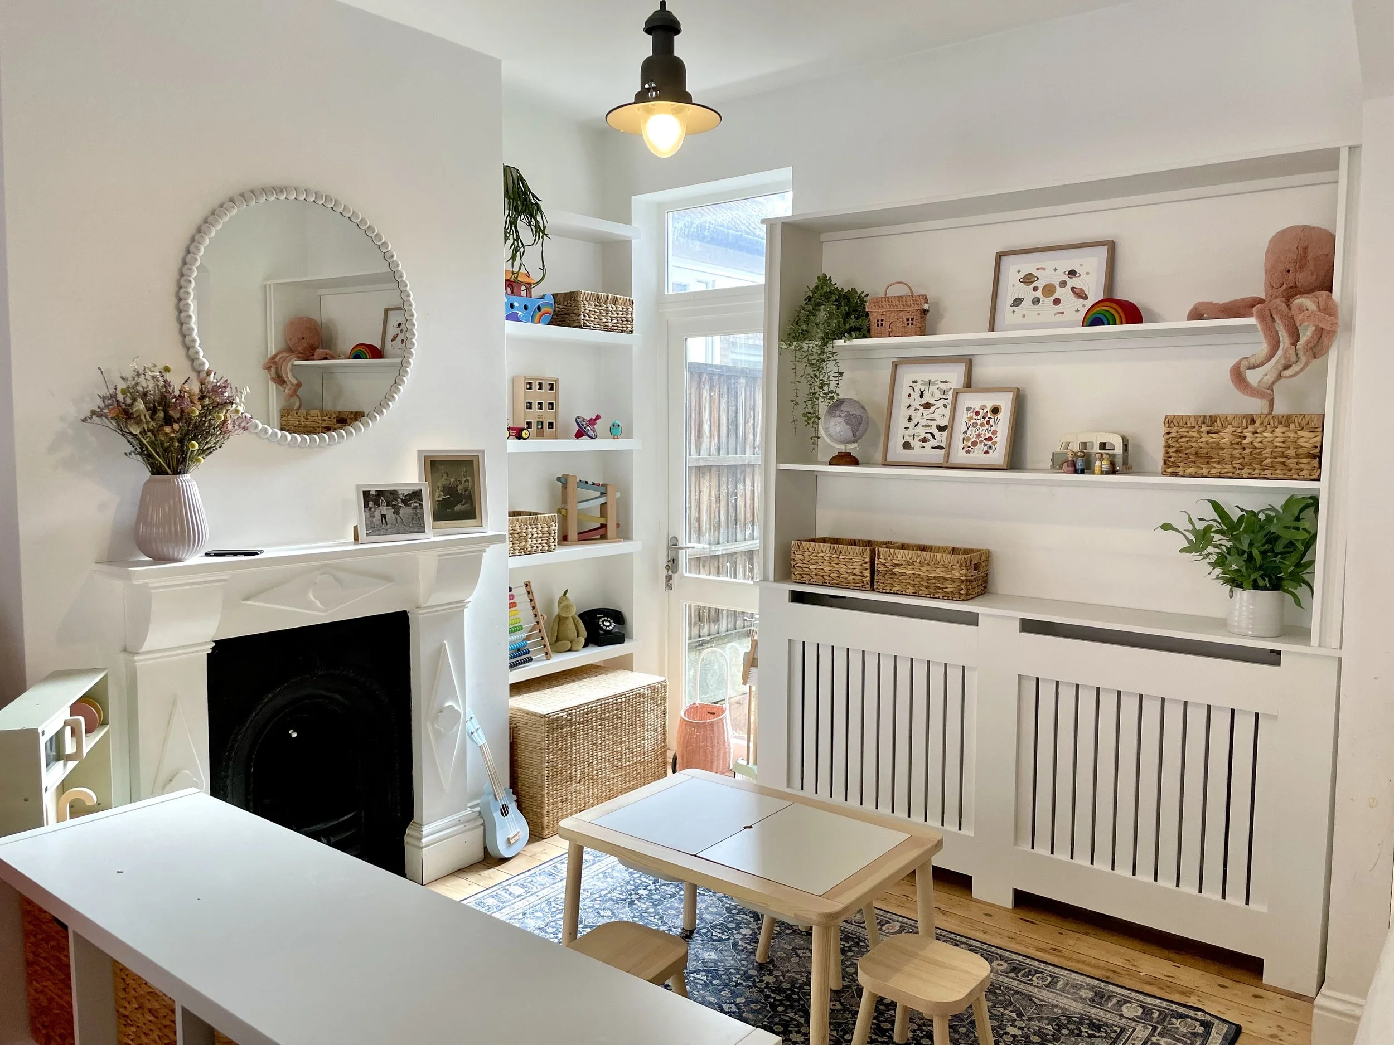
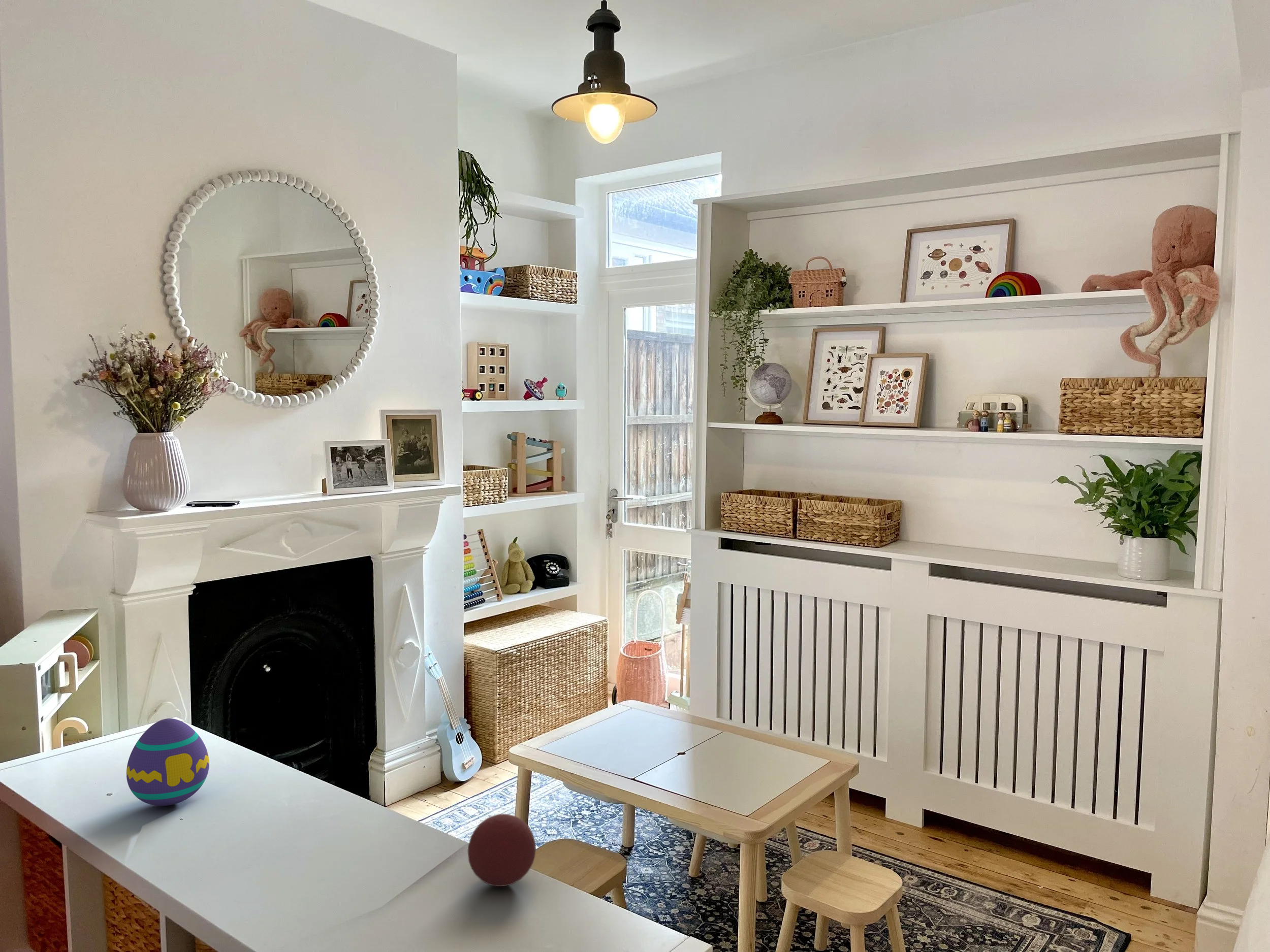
+ decorative egg (168, 761)
+ decorative ball (502, 849)
